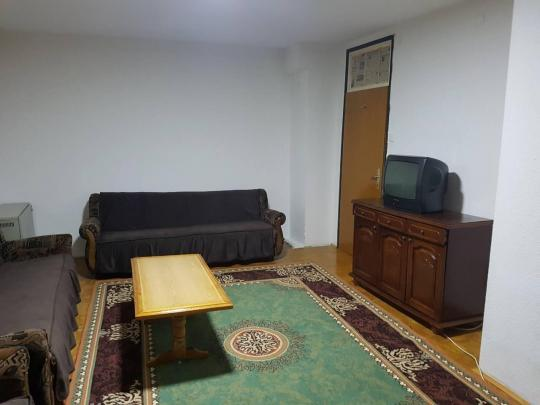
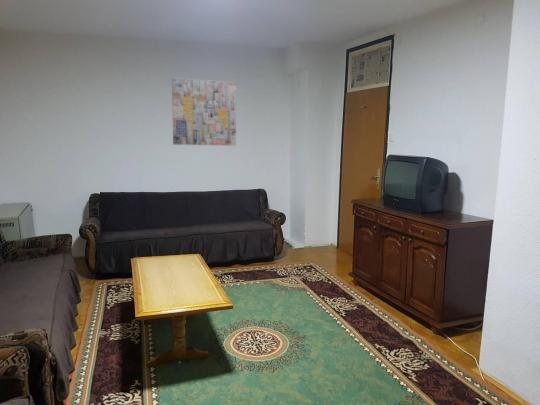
+ wall art (205, 113)
